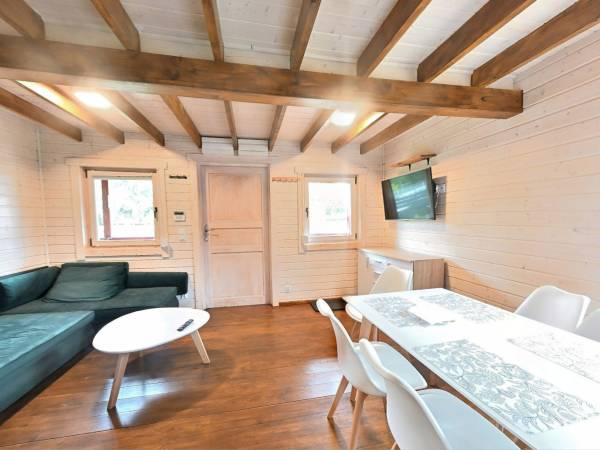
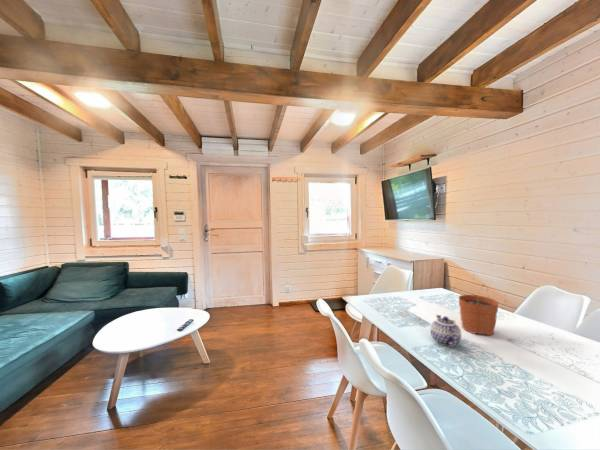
+ plant pot (477, 307)
+ teapot (445, 329)
